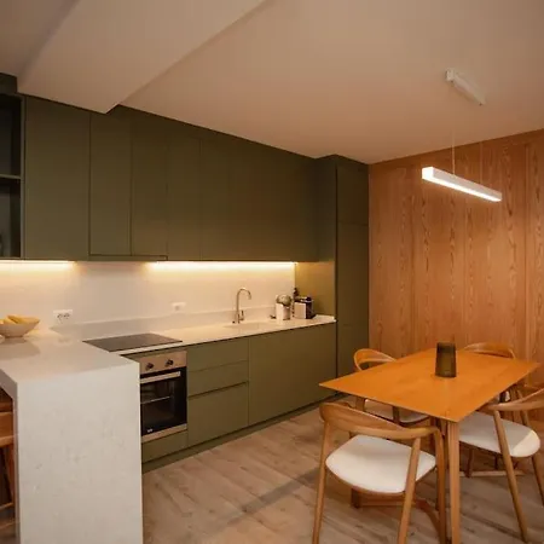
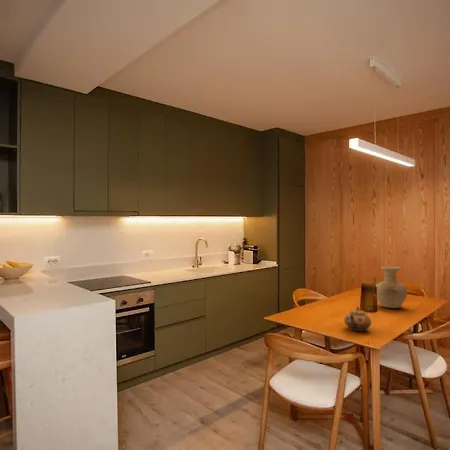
+ teapot (357, 318)
+ vase (390, 287)
